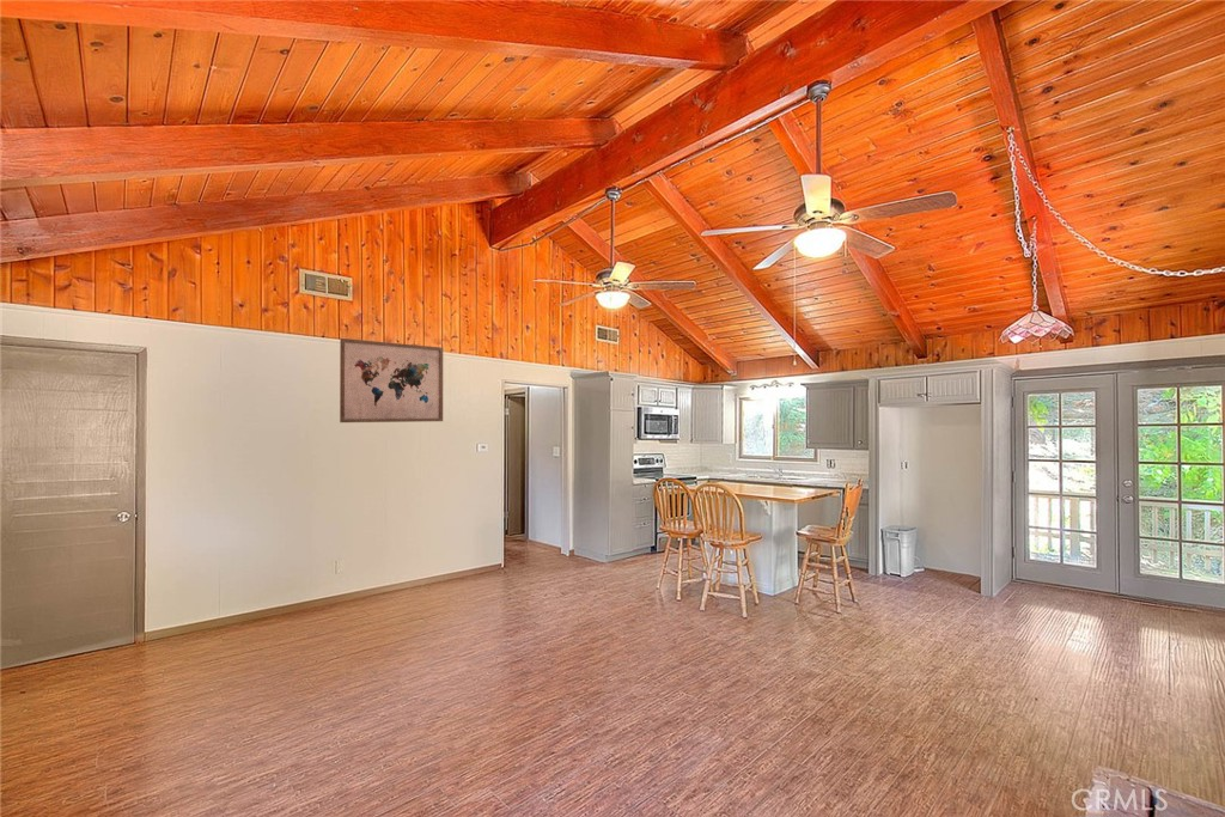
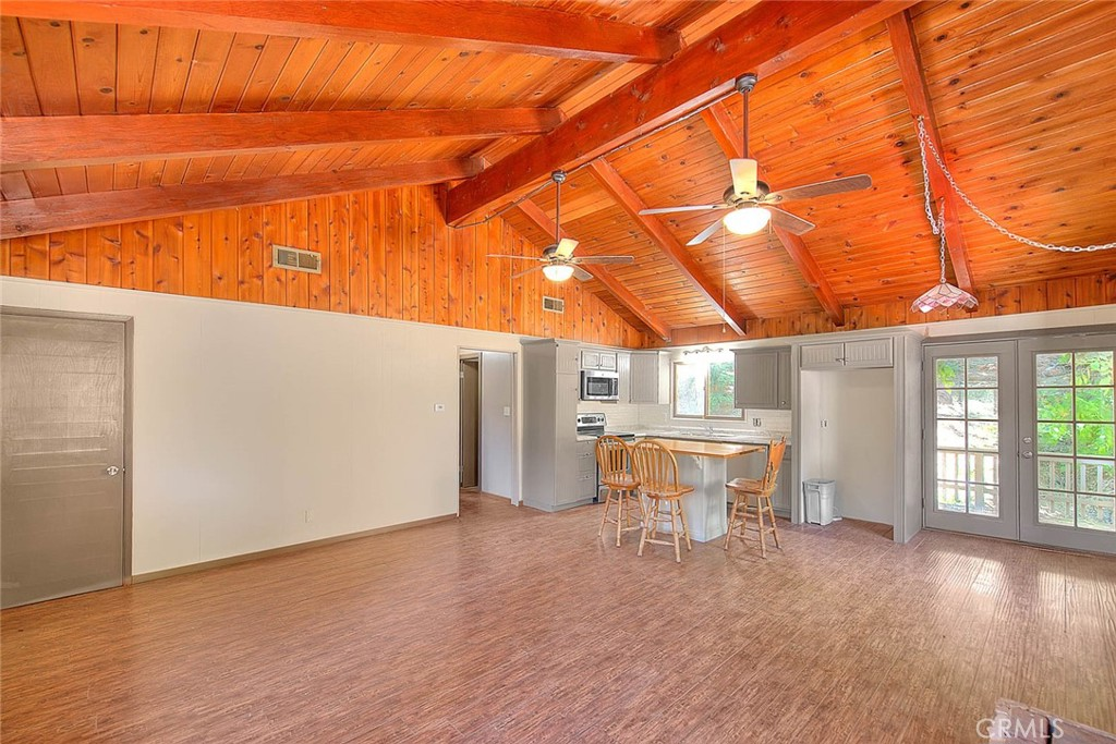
- wall art (395, 382)
